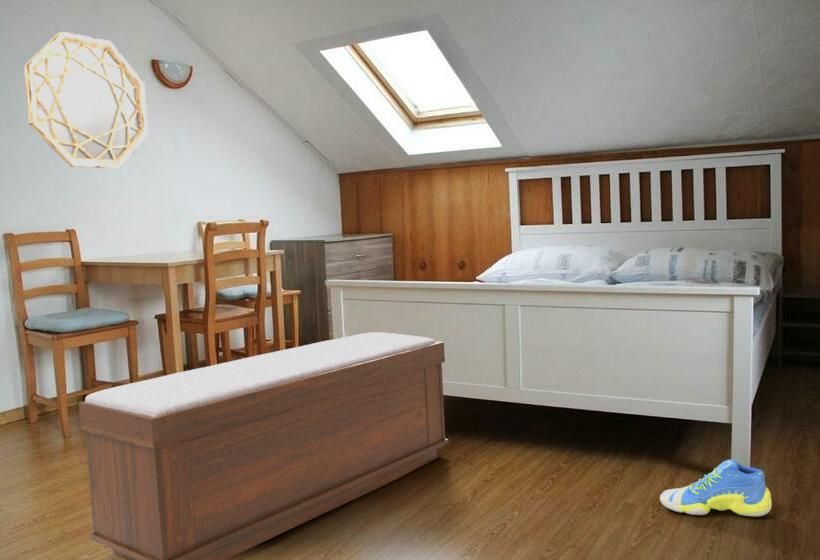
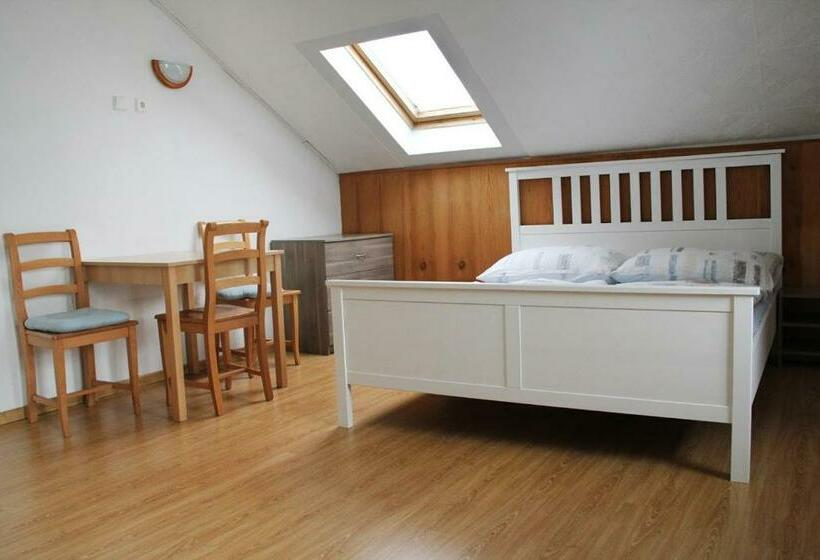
- home mirror (90, 102)
- sneaker (713, 484)
- bench (290, 428)
